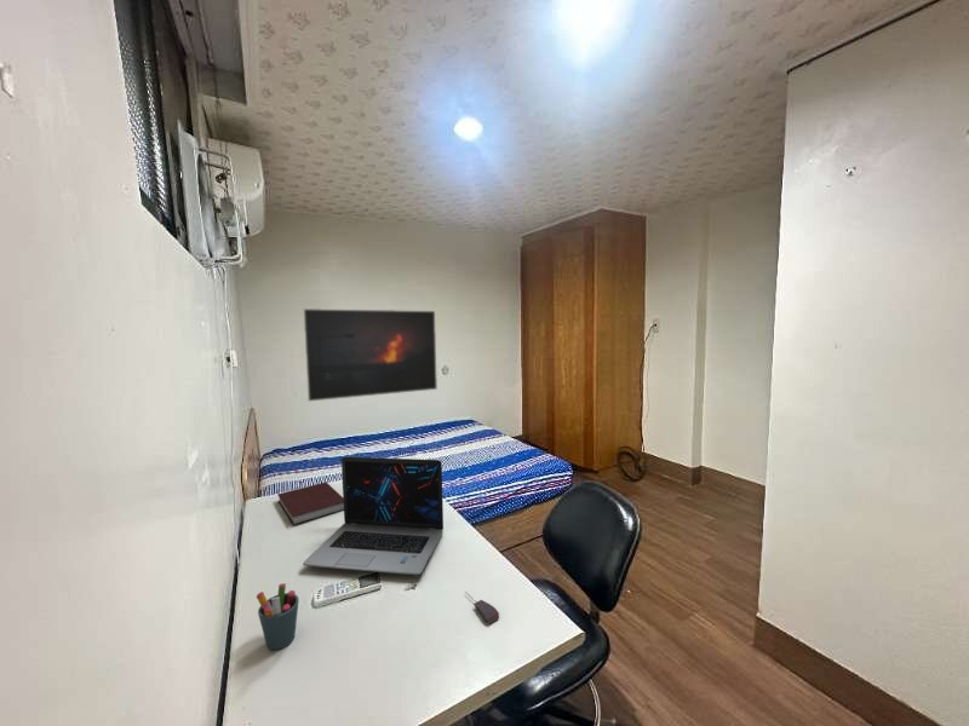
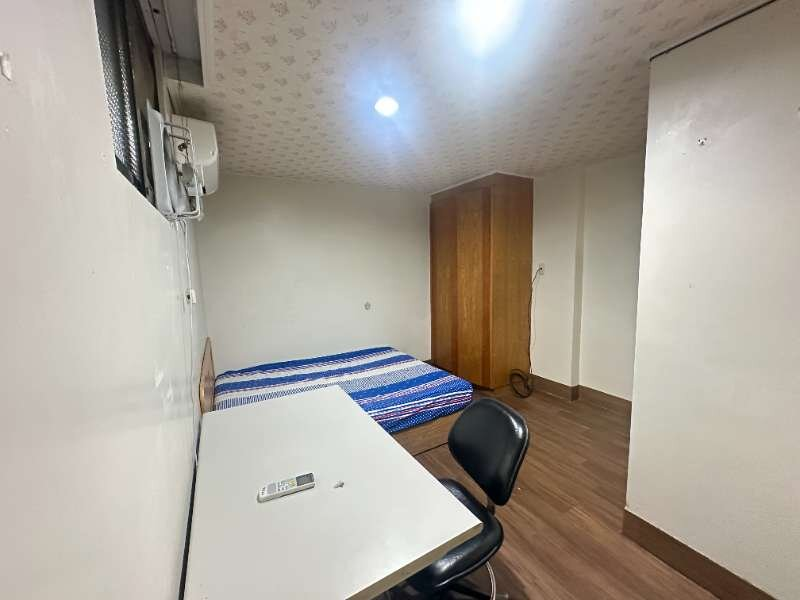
- pen holder (279, 612)
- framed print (375, 352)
- laptop (377, 511)
- computer mouse (478, 604)
- notebook (311, 501)
